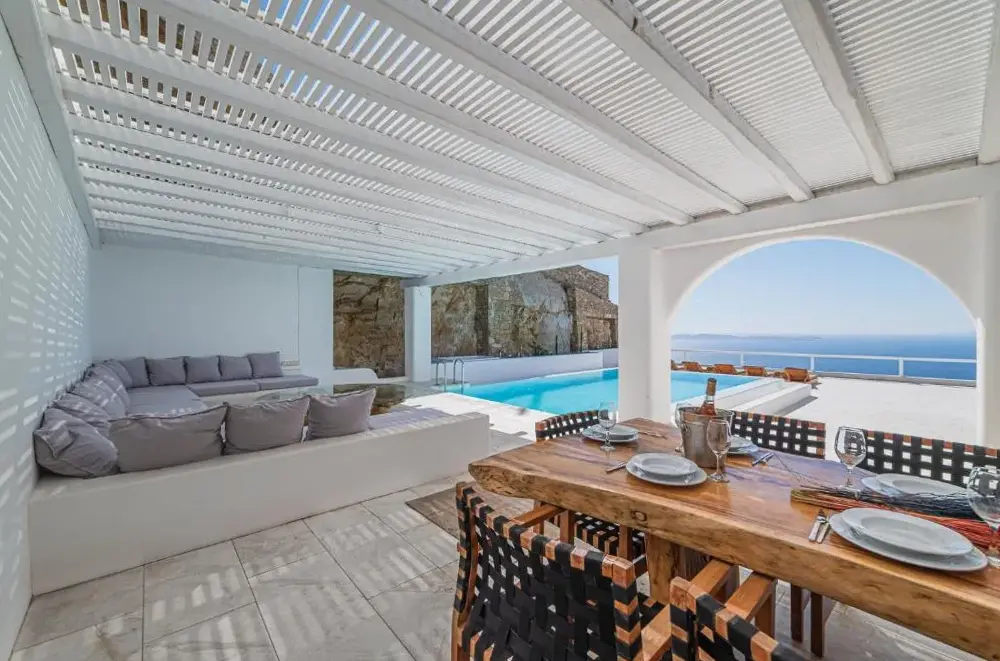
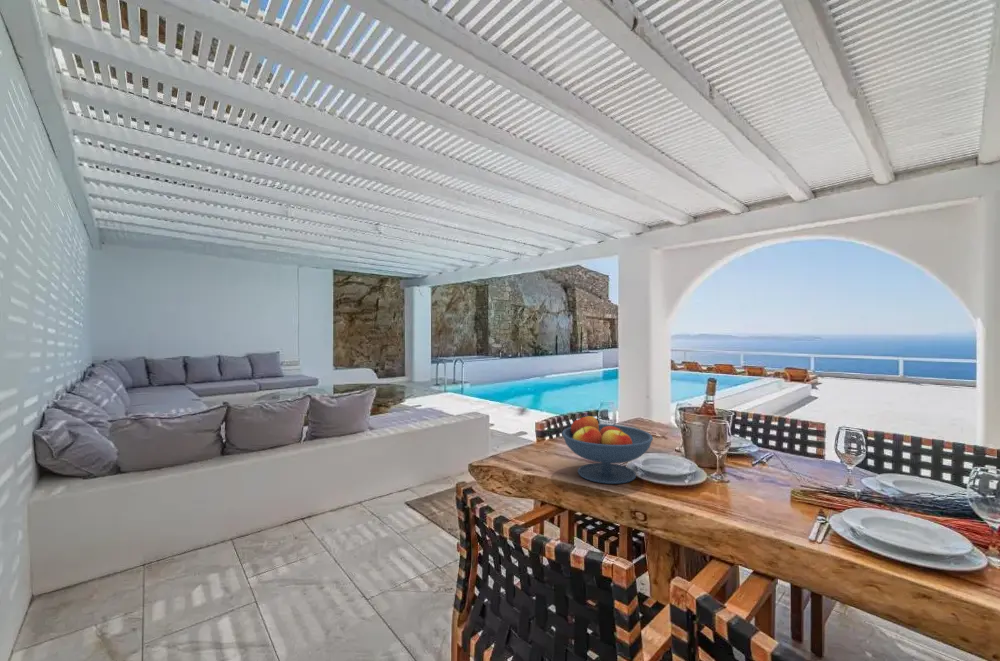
+ fruit bowl (606, 446)
